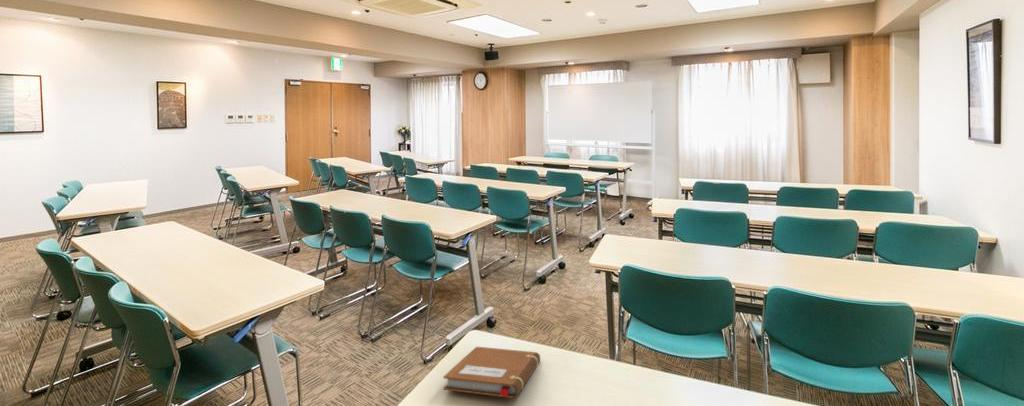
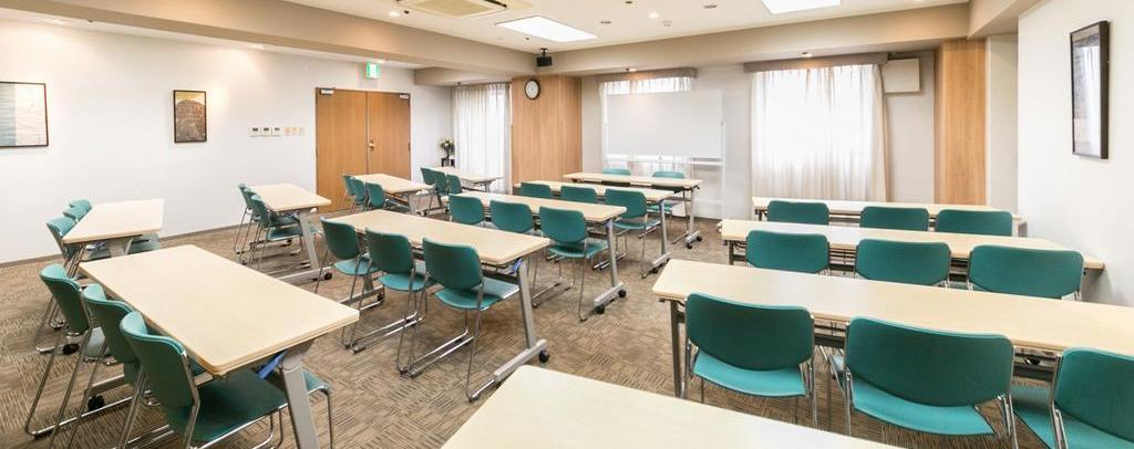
- notebook (494, 370)
